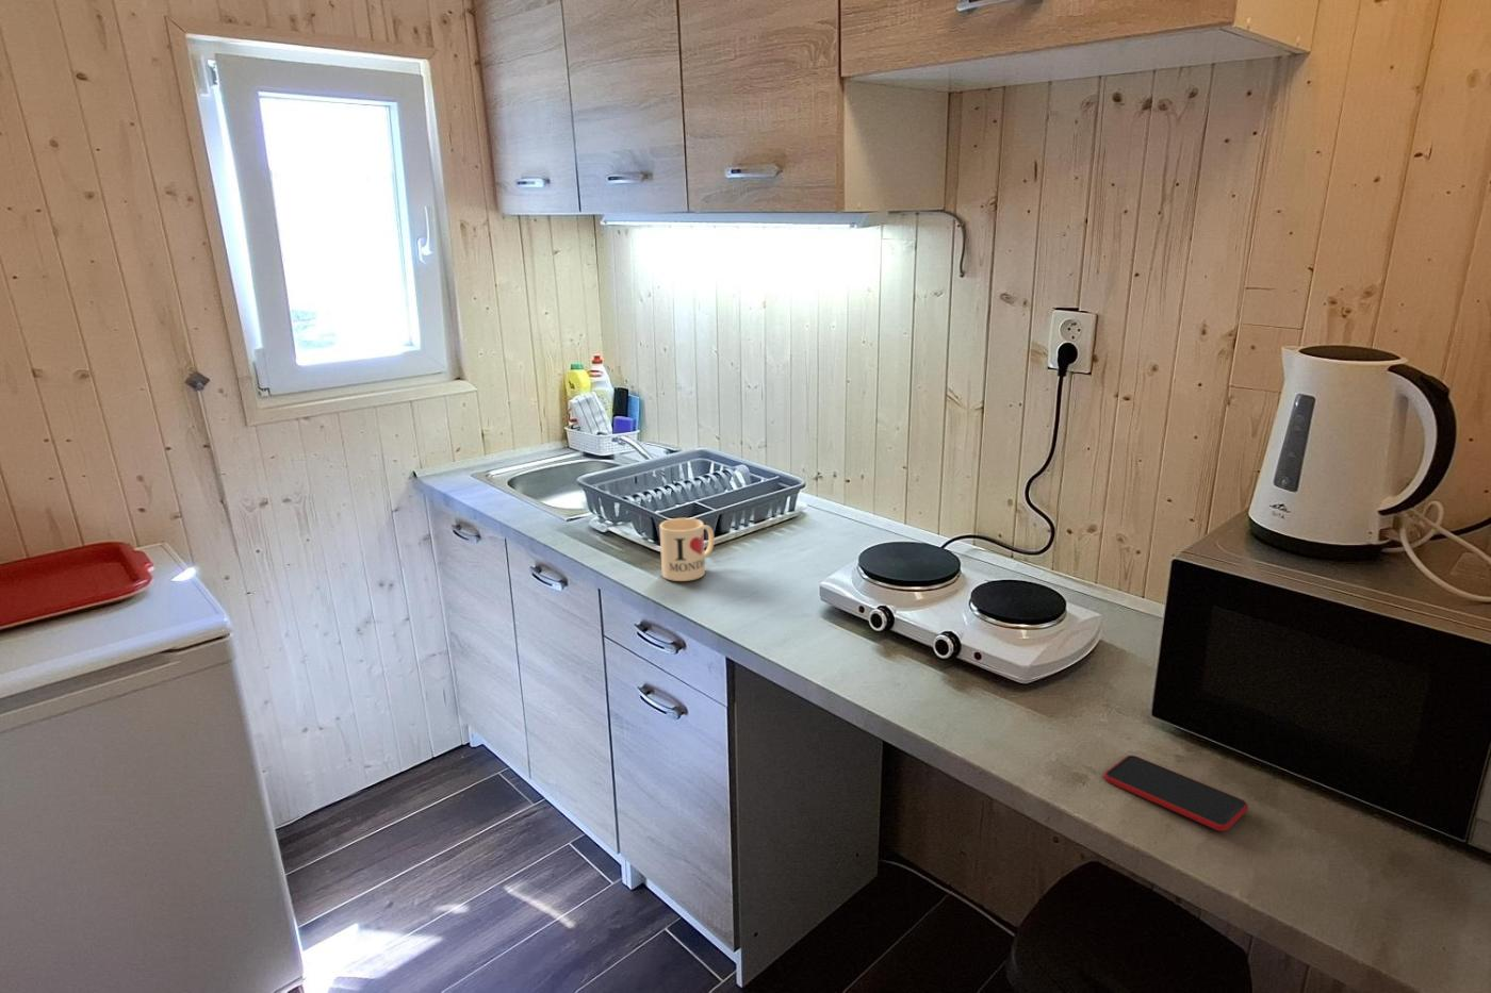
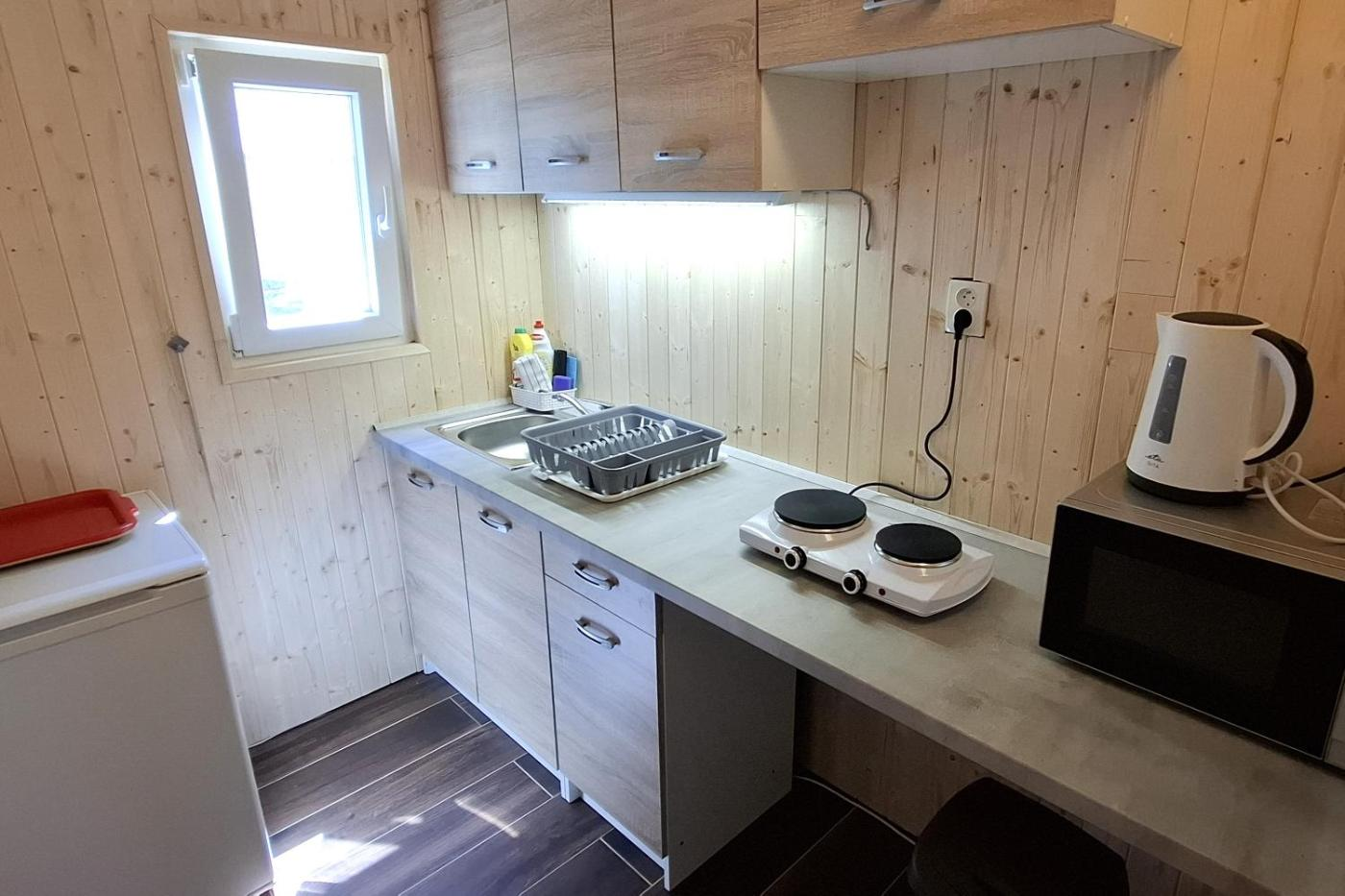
- mug (690, 547)
- smartphone (1174, 791)
